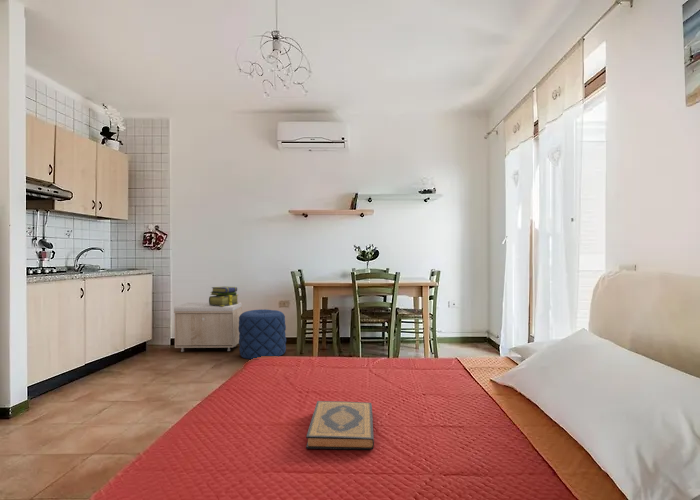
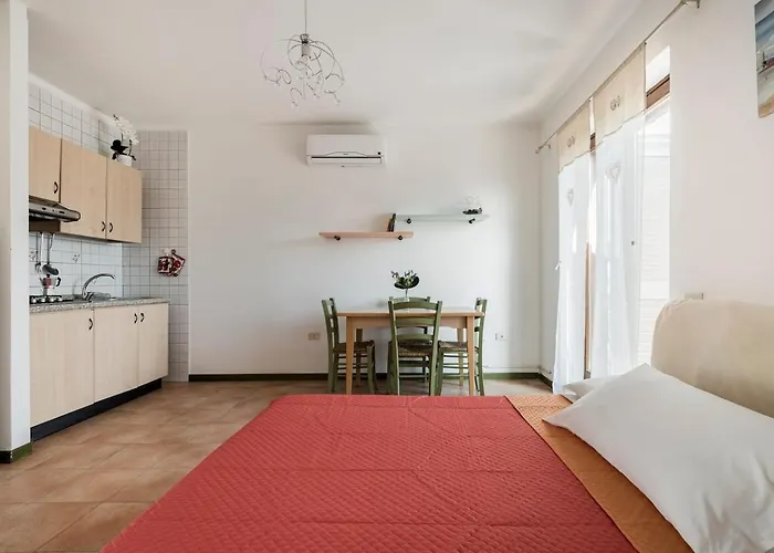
- stack of books (224, 295)
- hardback book (342, 422)
- storage bench (209, 326)
- pouf (262, 332)
